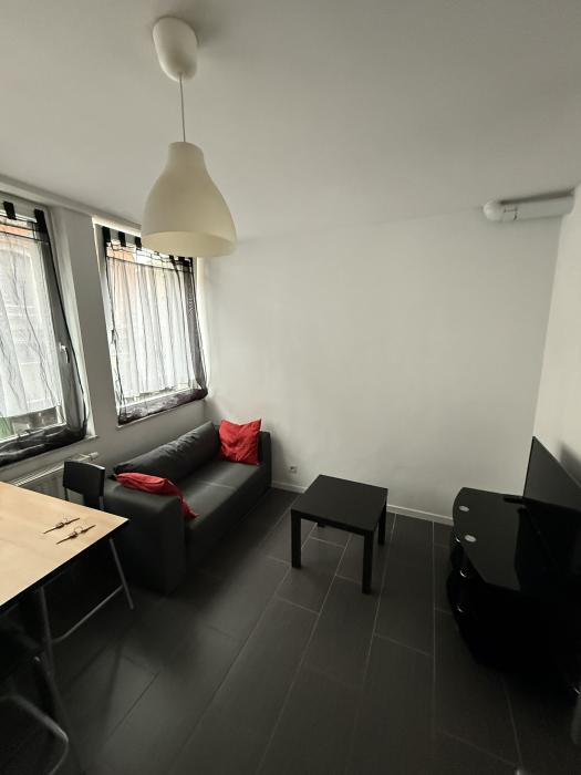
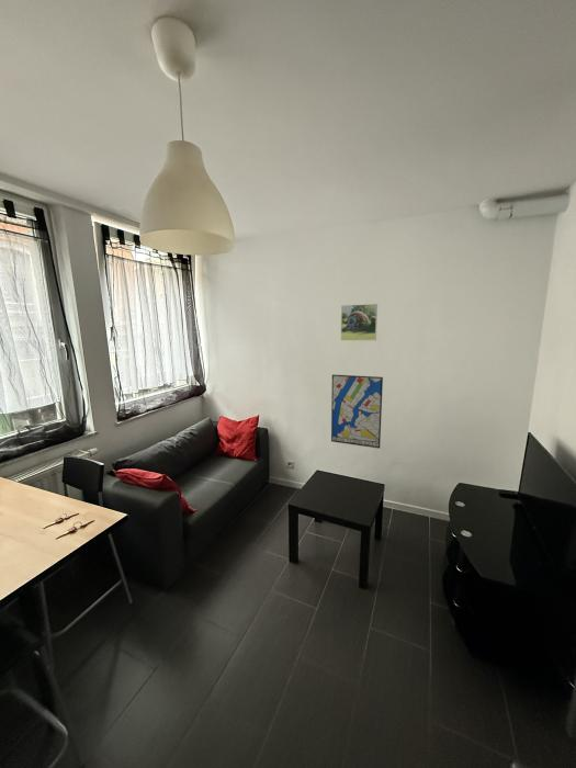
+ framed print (358, 323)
+ wall art (355, 410)
